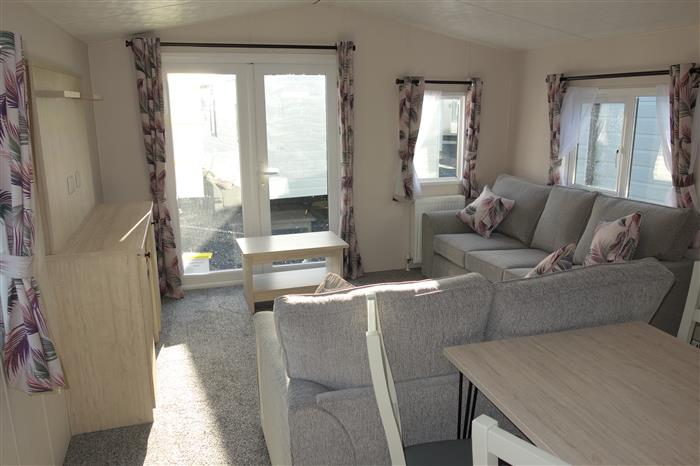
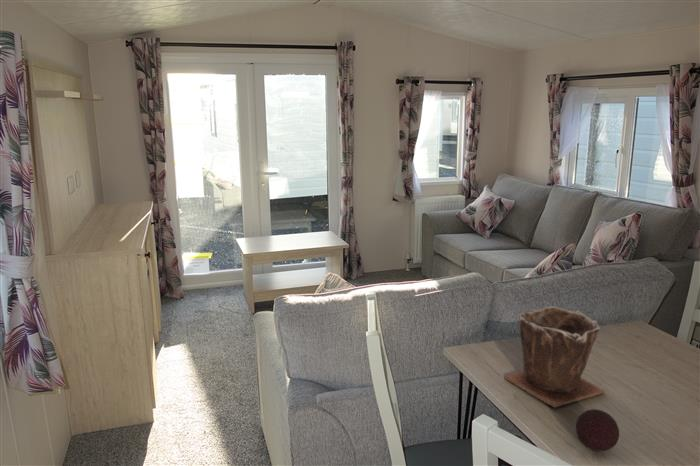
+ decorative ball (597, 430)
+ plant pot (555, 351)
